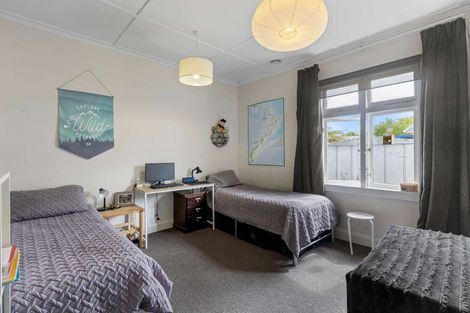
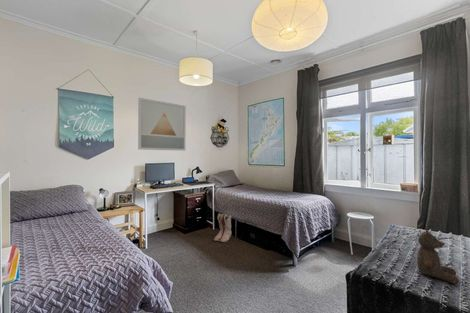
+ stuffed bear (436, 252)
+ wall art (163, 126)
+ boots (223, 226)
